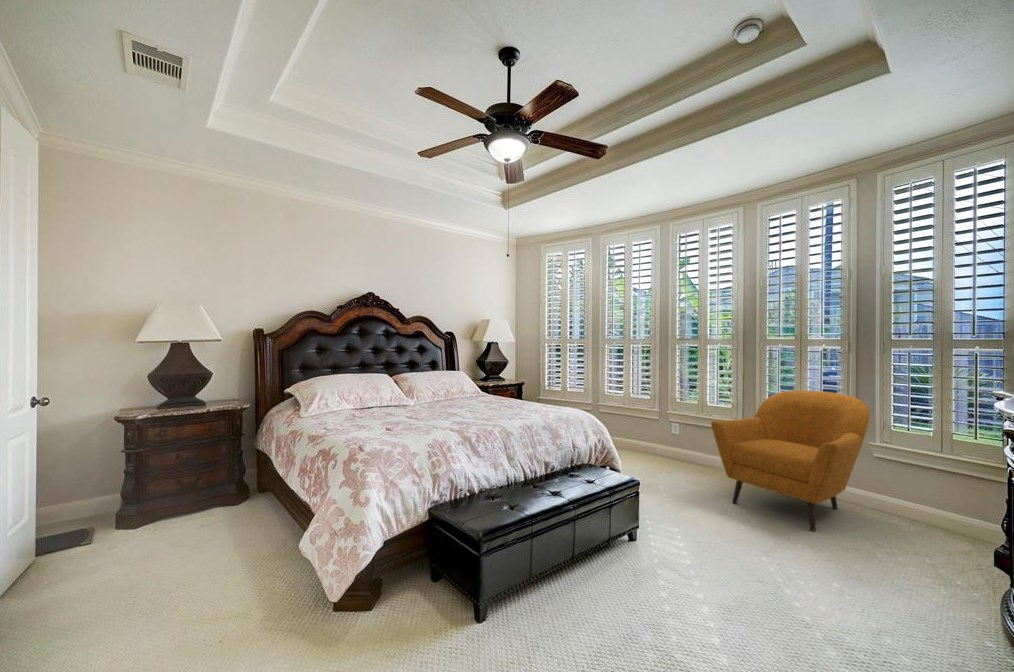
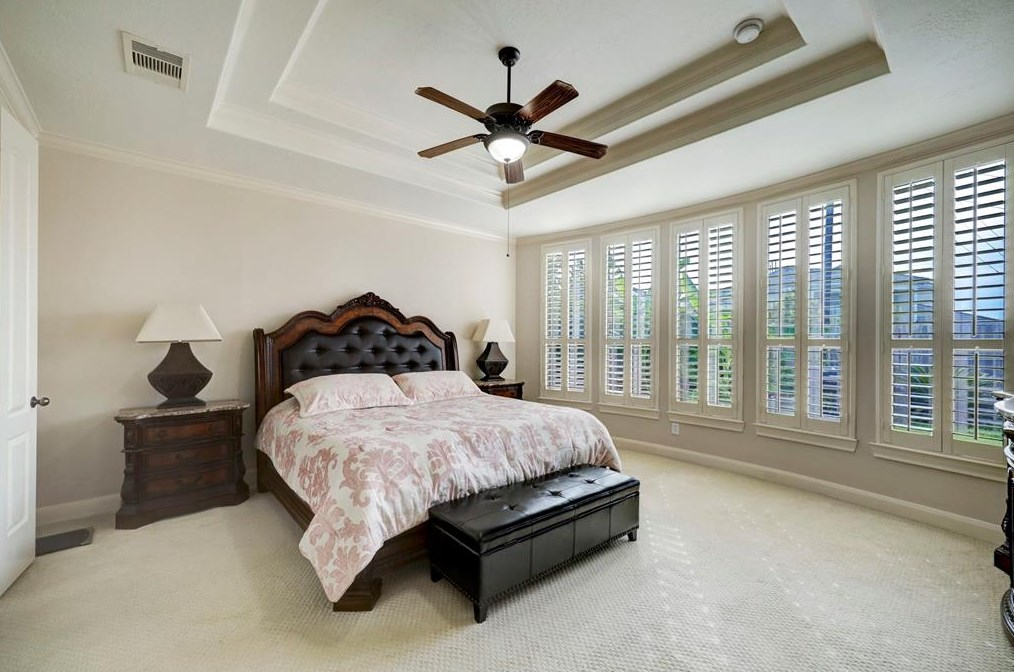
- armchair (796, 450)
